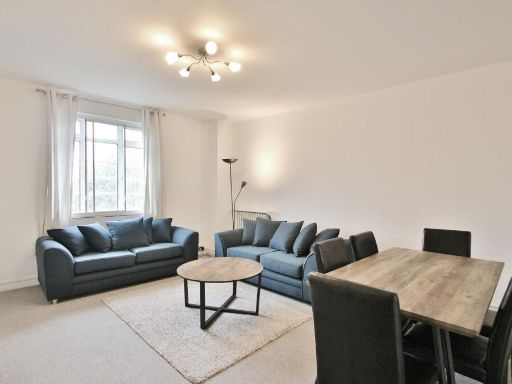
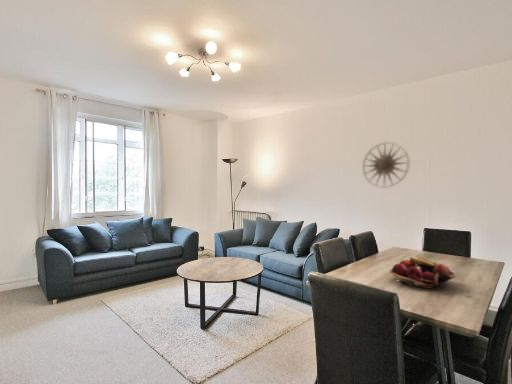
+ fruit basket (420, 270)
+ wall art (384, 165)
